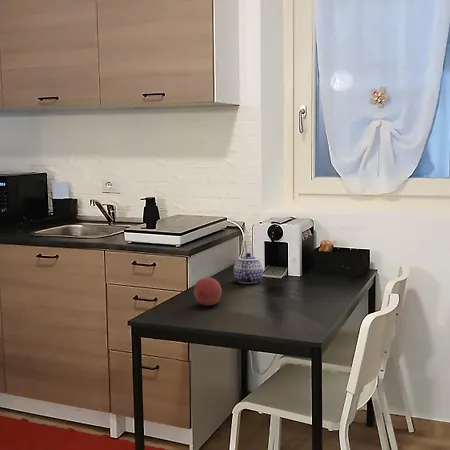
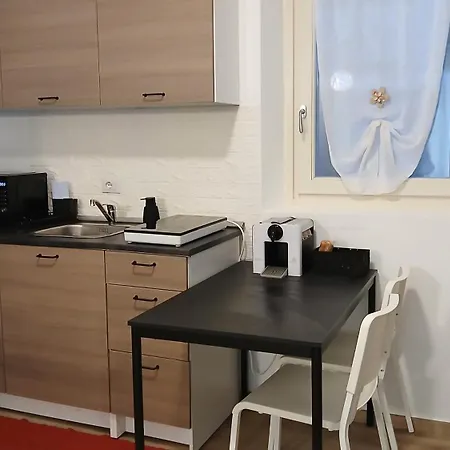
- teapot (248, 267)
- fruit (208, 291)
